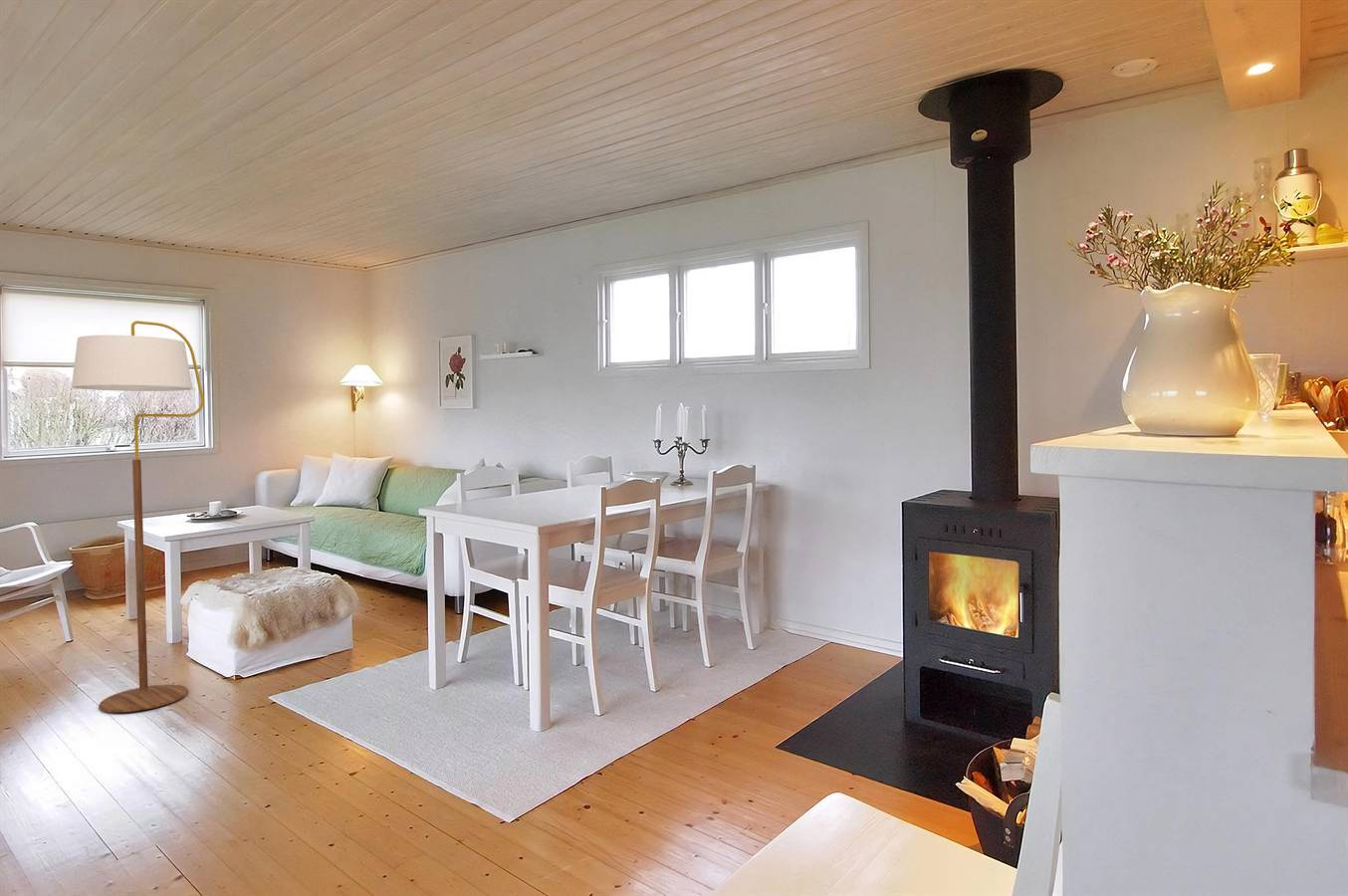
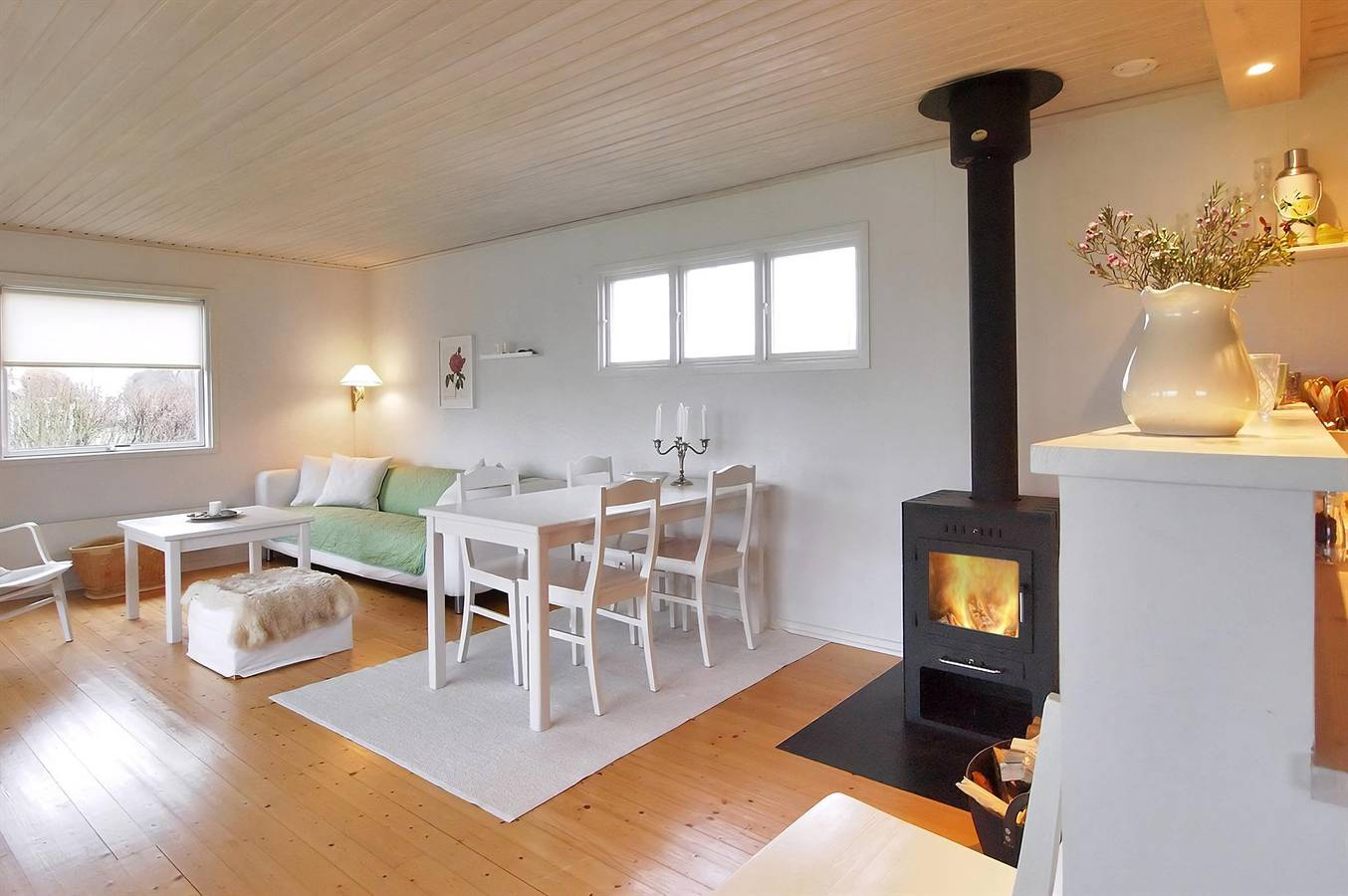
- floor lamp (141, 510)
